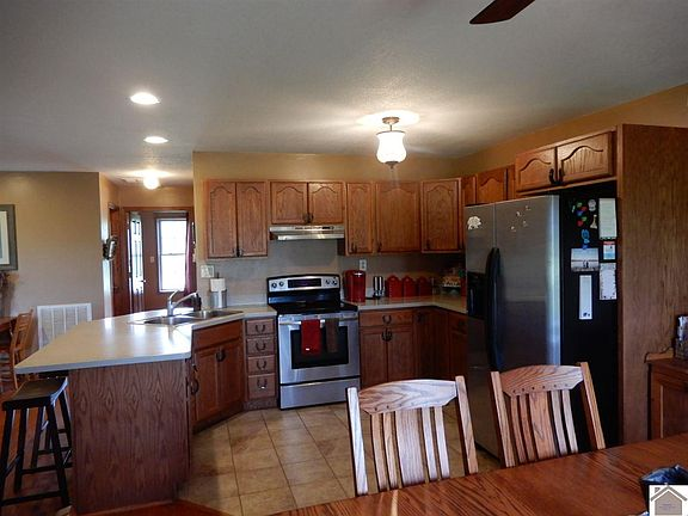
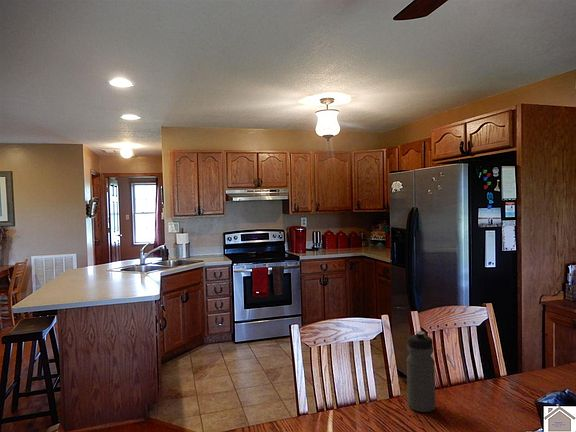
+ water bottle (420, 369)
